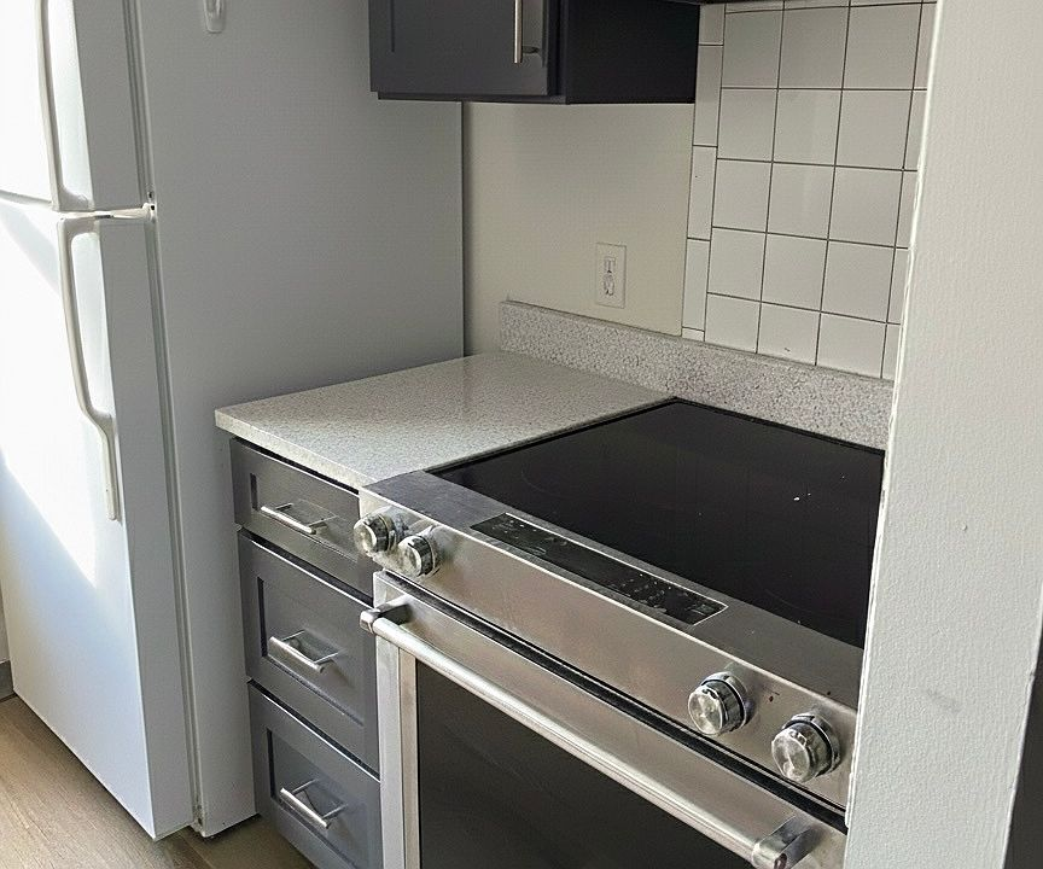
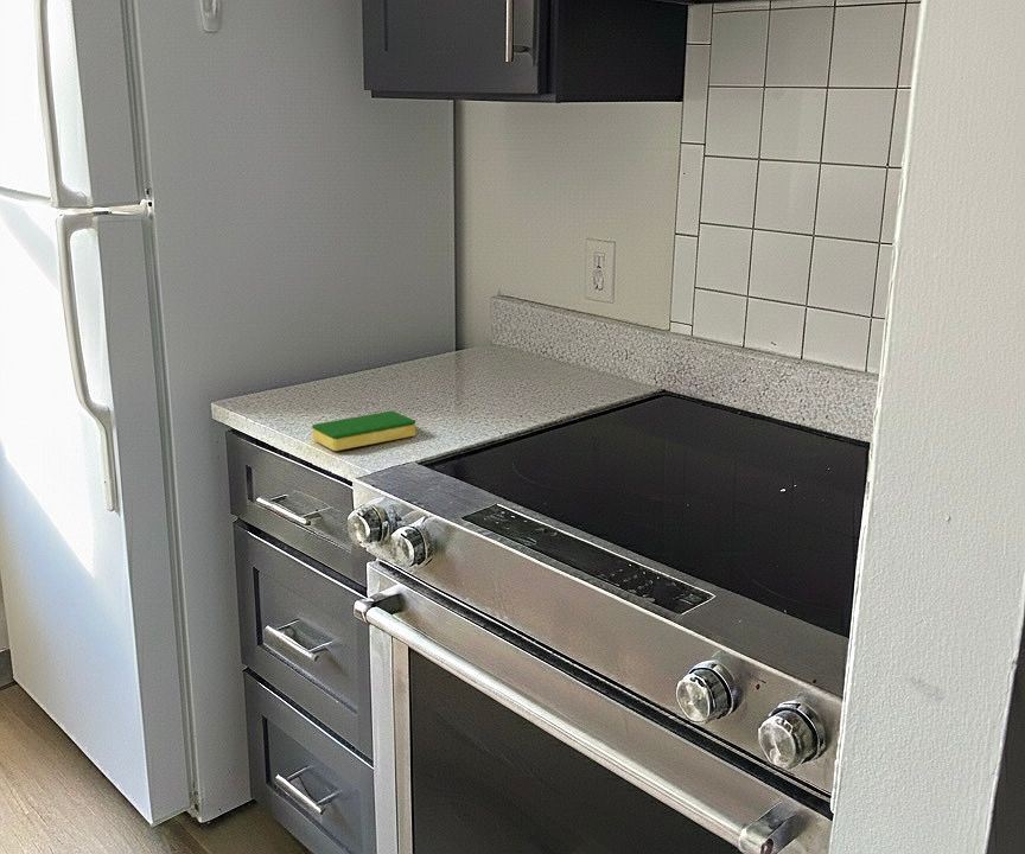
+ dish sponge (364, 429)
